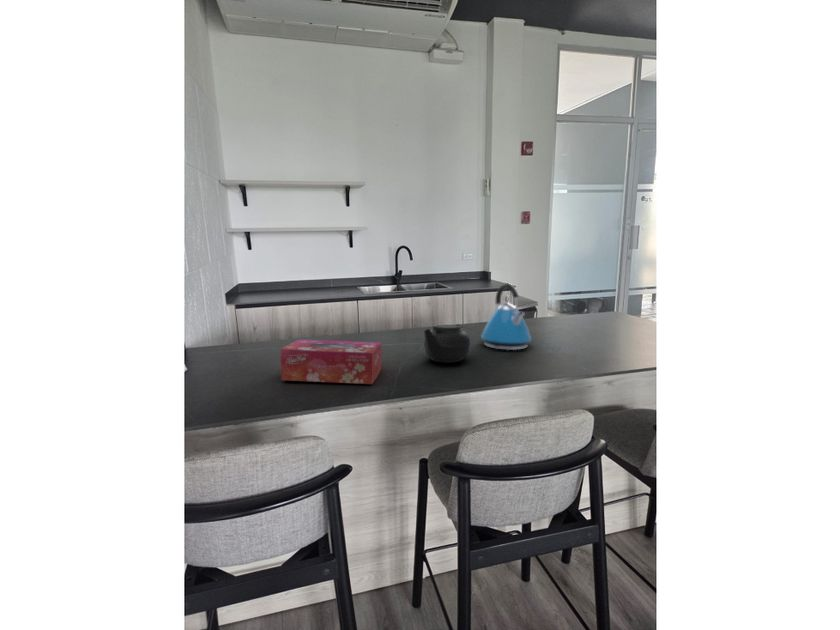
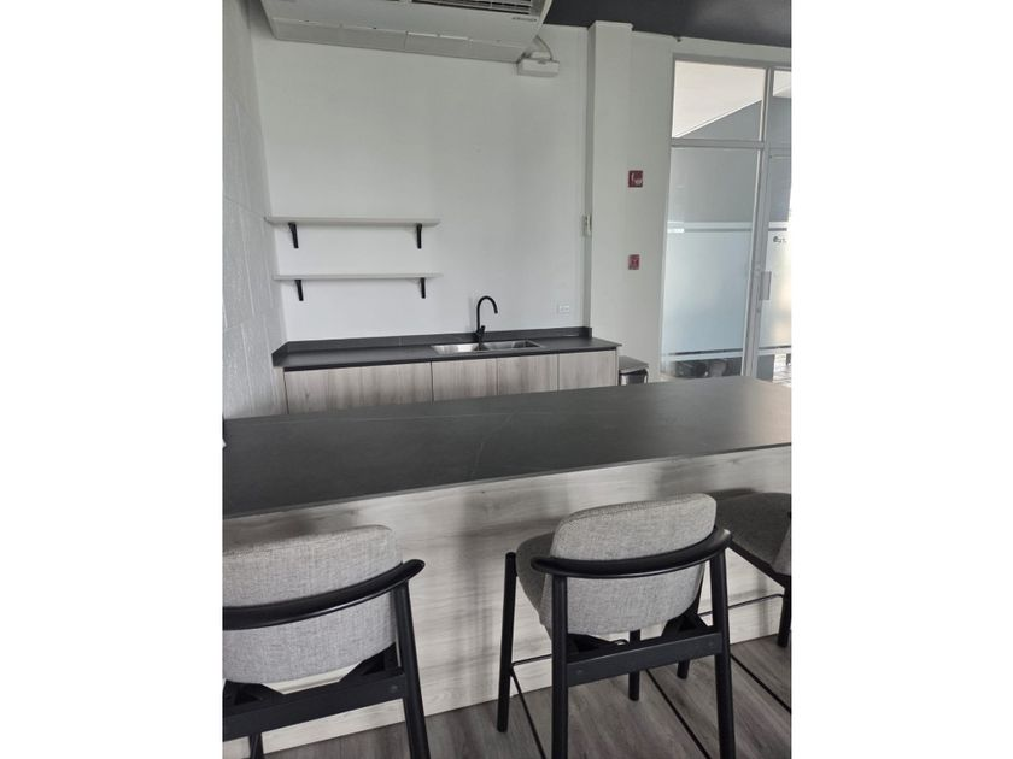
- teapot (443, 343)
- tissue box (333, 360)
- kettle (505, 314)
